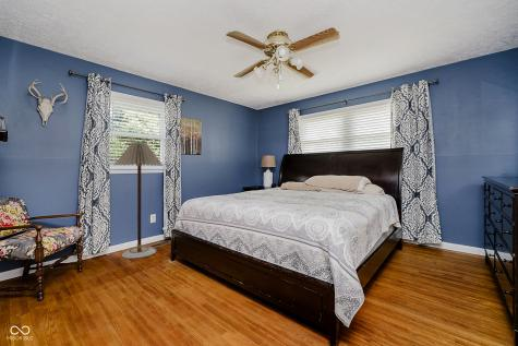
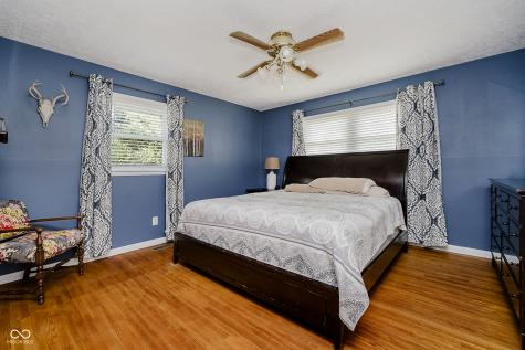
- floor lamp (138, 198)
